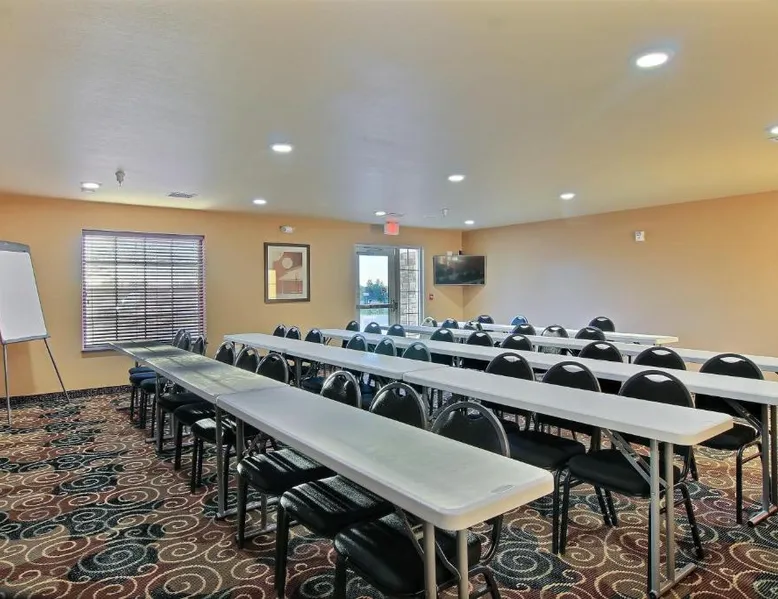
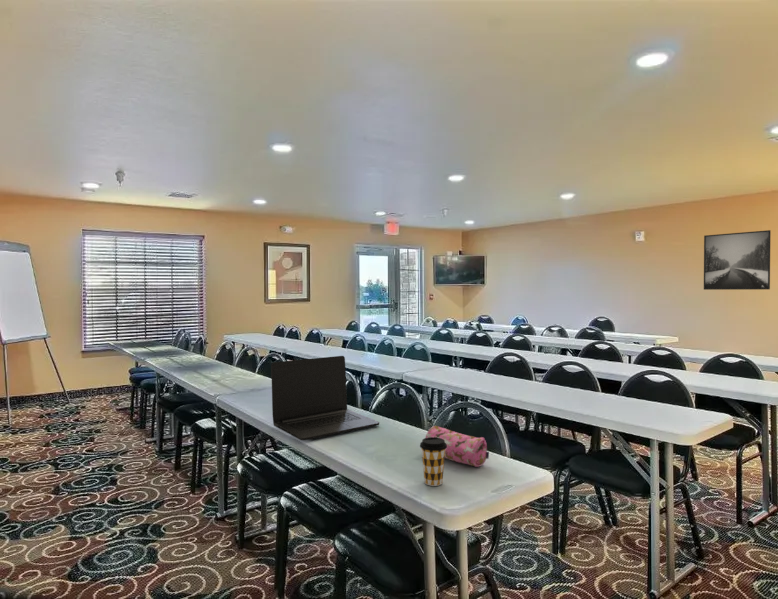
+ pencil case (455, 445)
+ coffee cup (433, 461)
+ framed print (735, 261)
+ laptop (325, 394)
